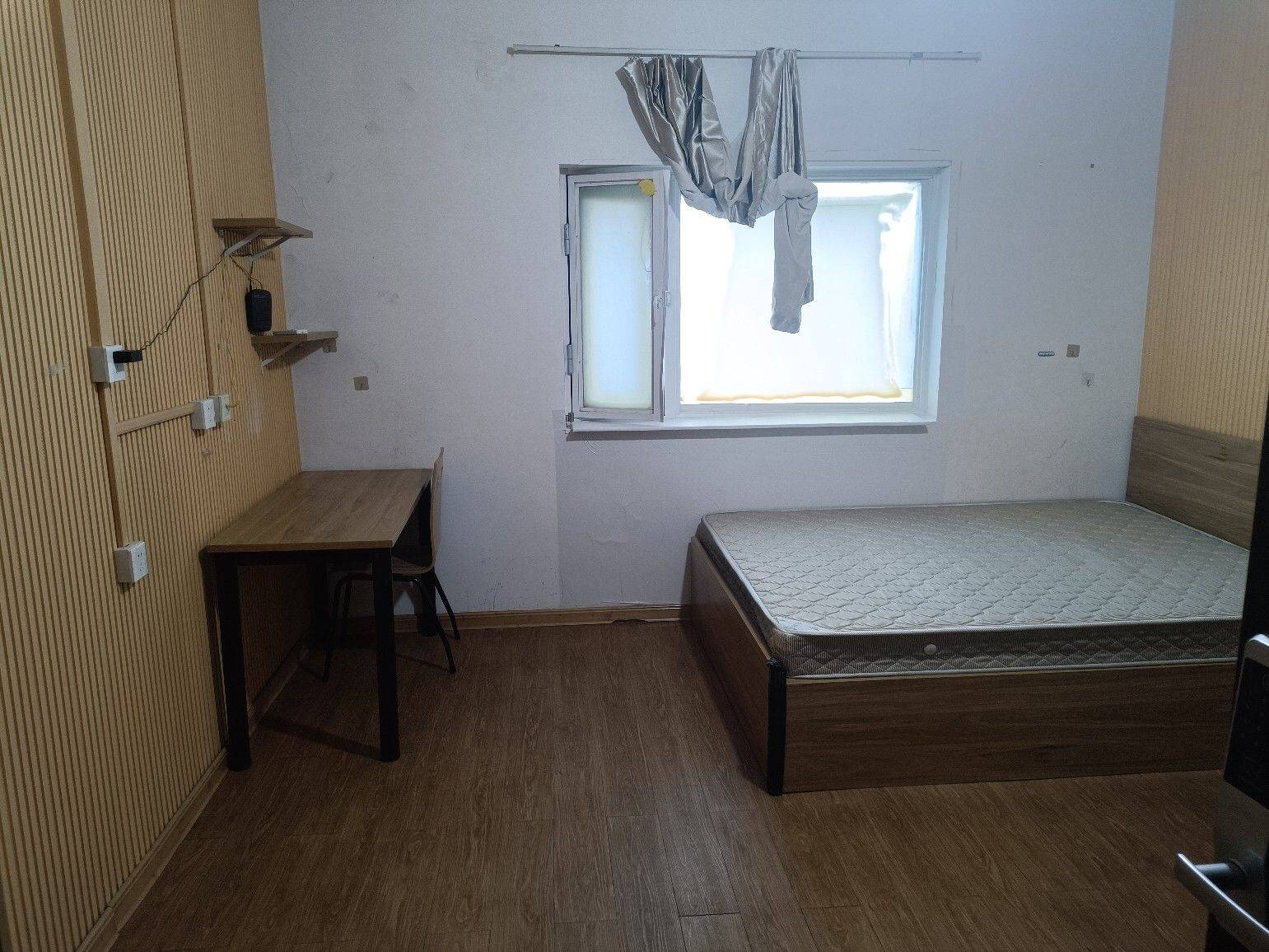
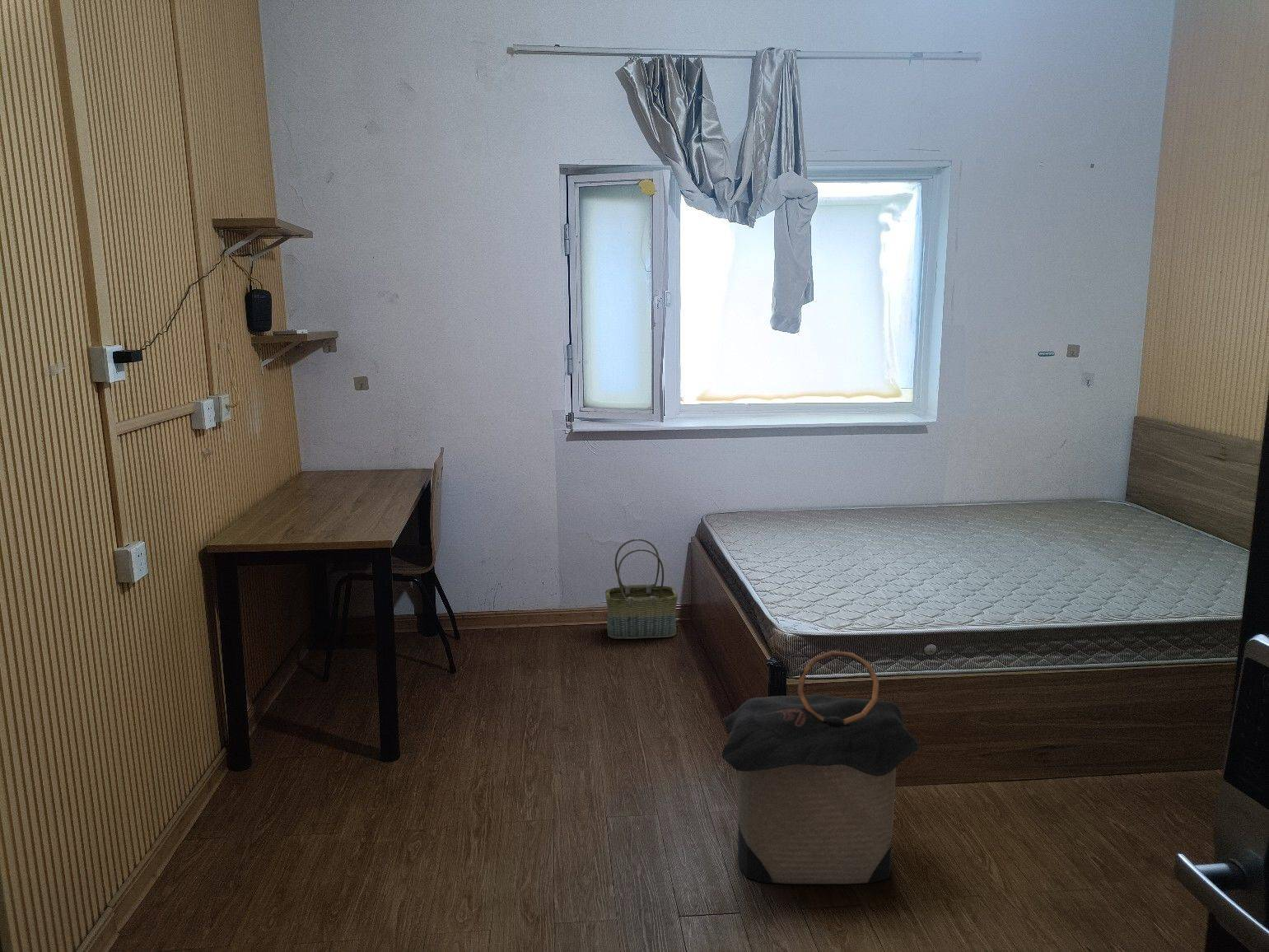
+ laundry hamper (814, 766)
+ basket (641, 588)
